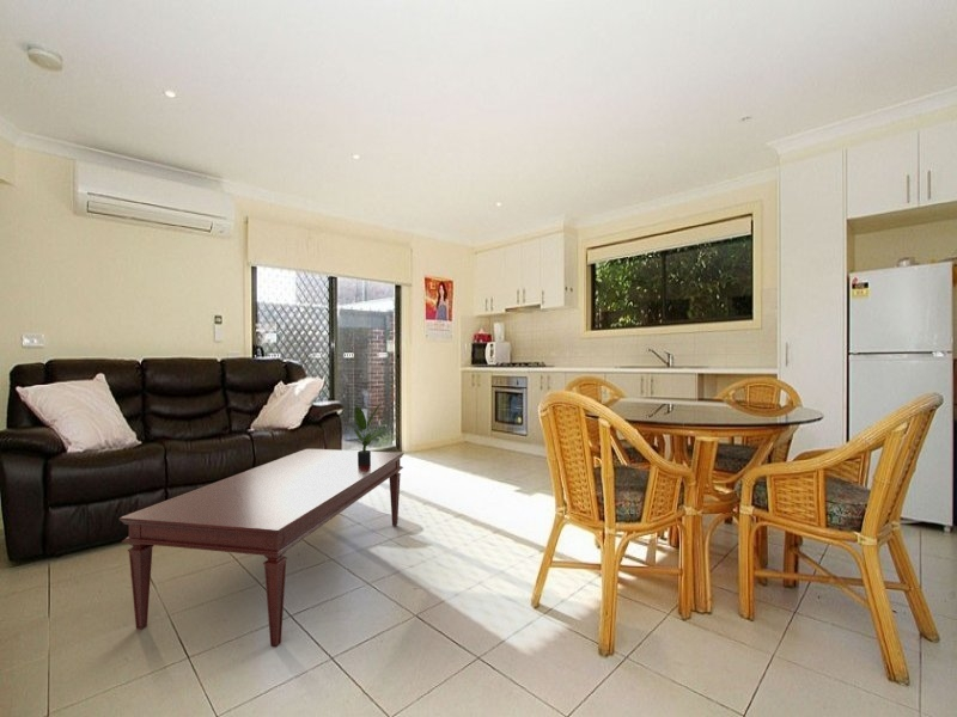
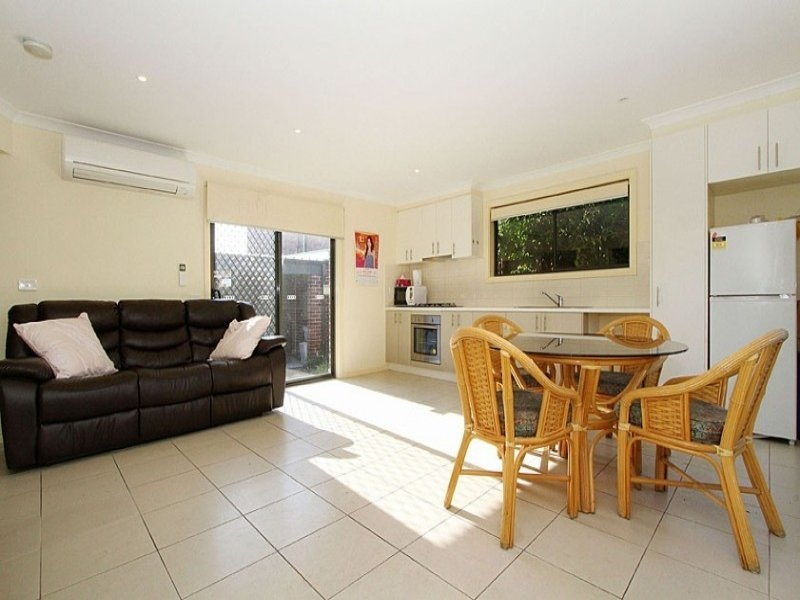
- coffee table (297, 520)
- potted plant (368, 434)
